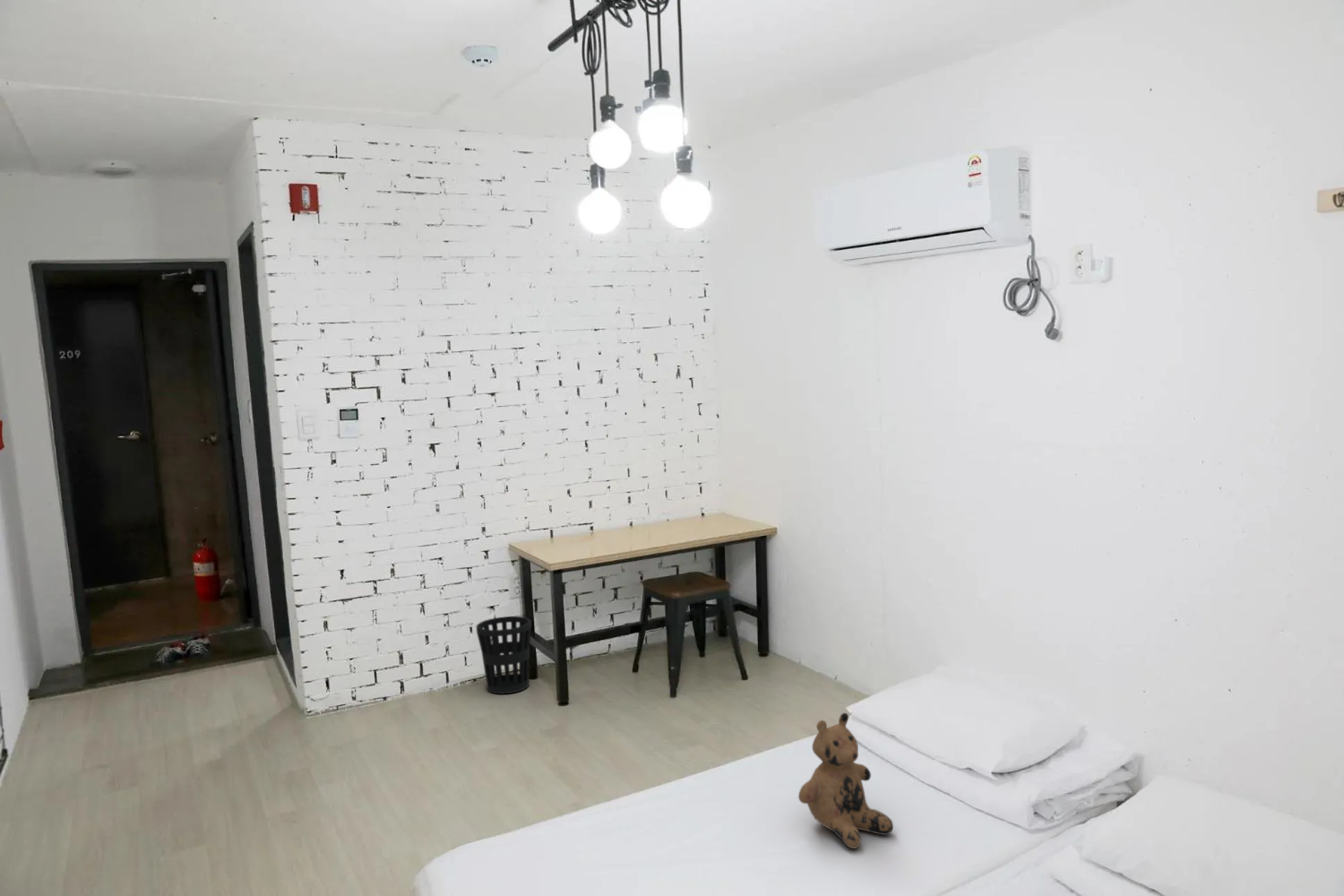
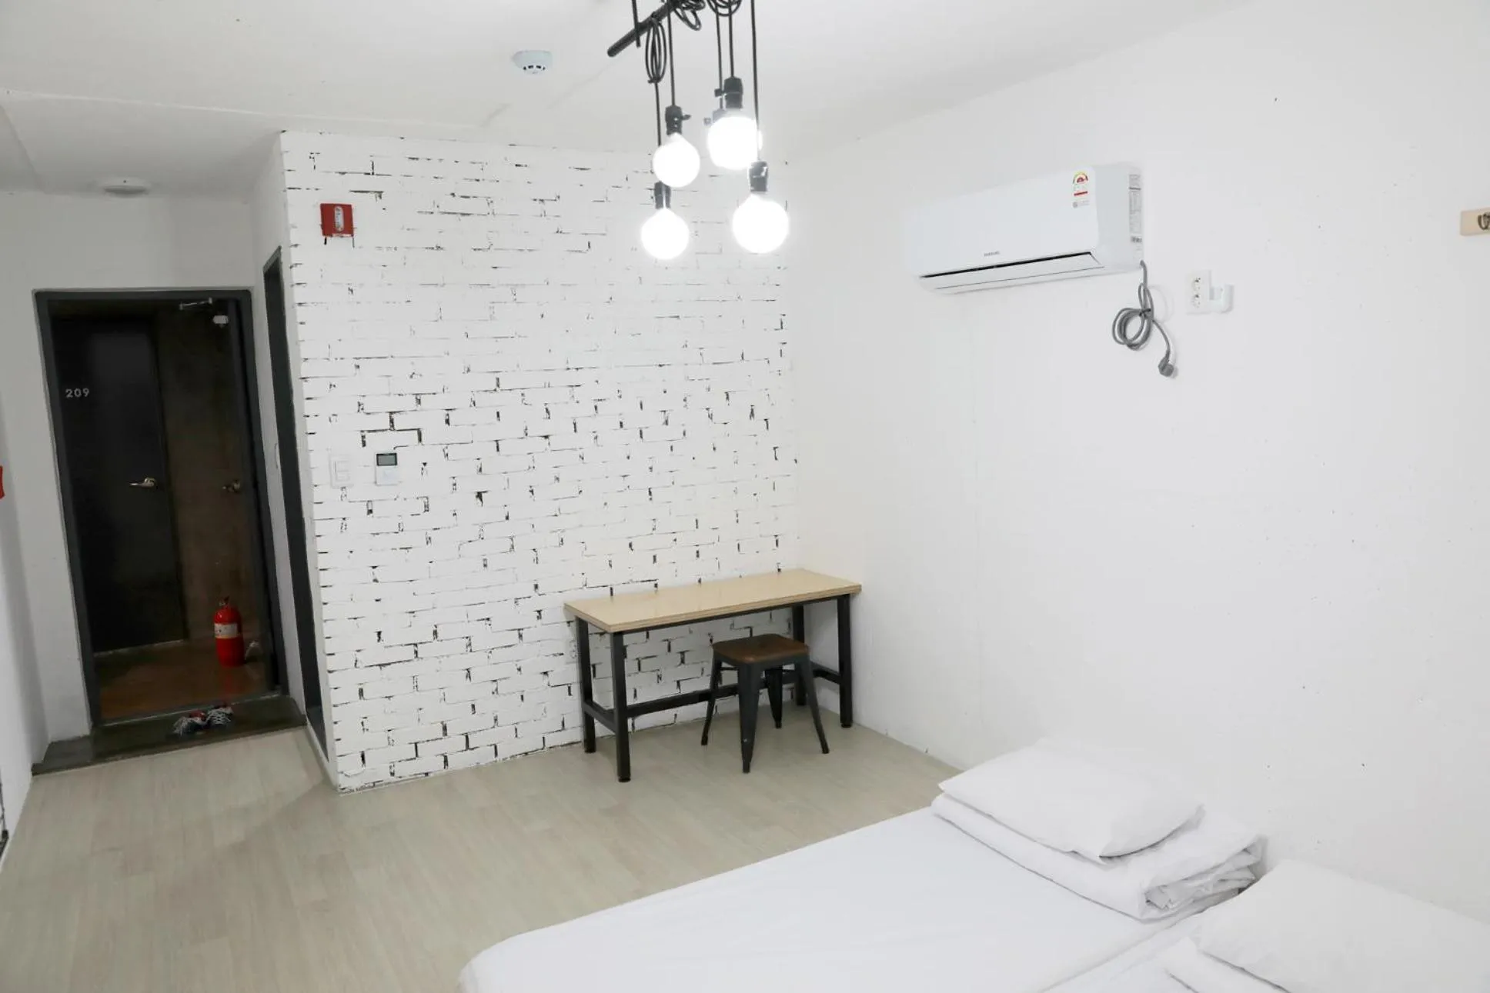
- wastebasket (505, 654)
- teddy bear (846, 776)
